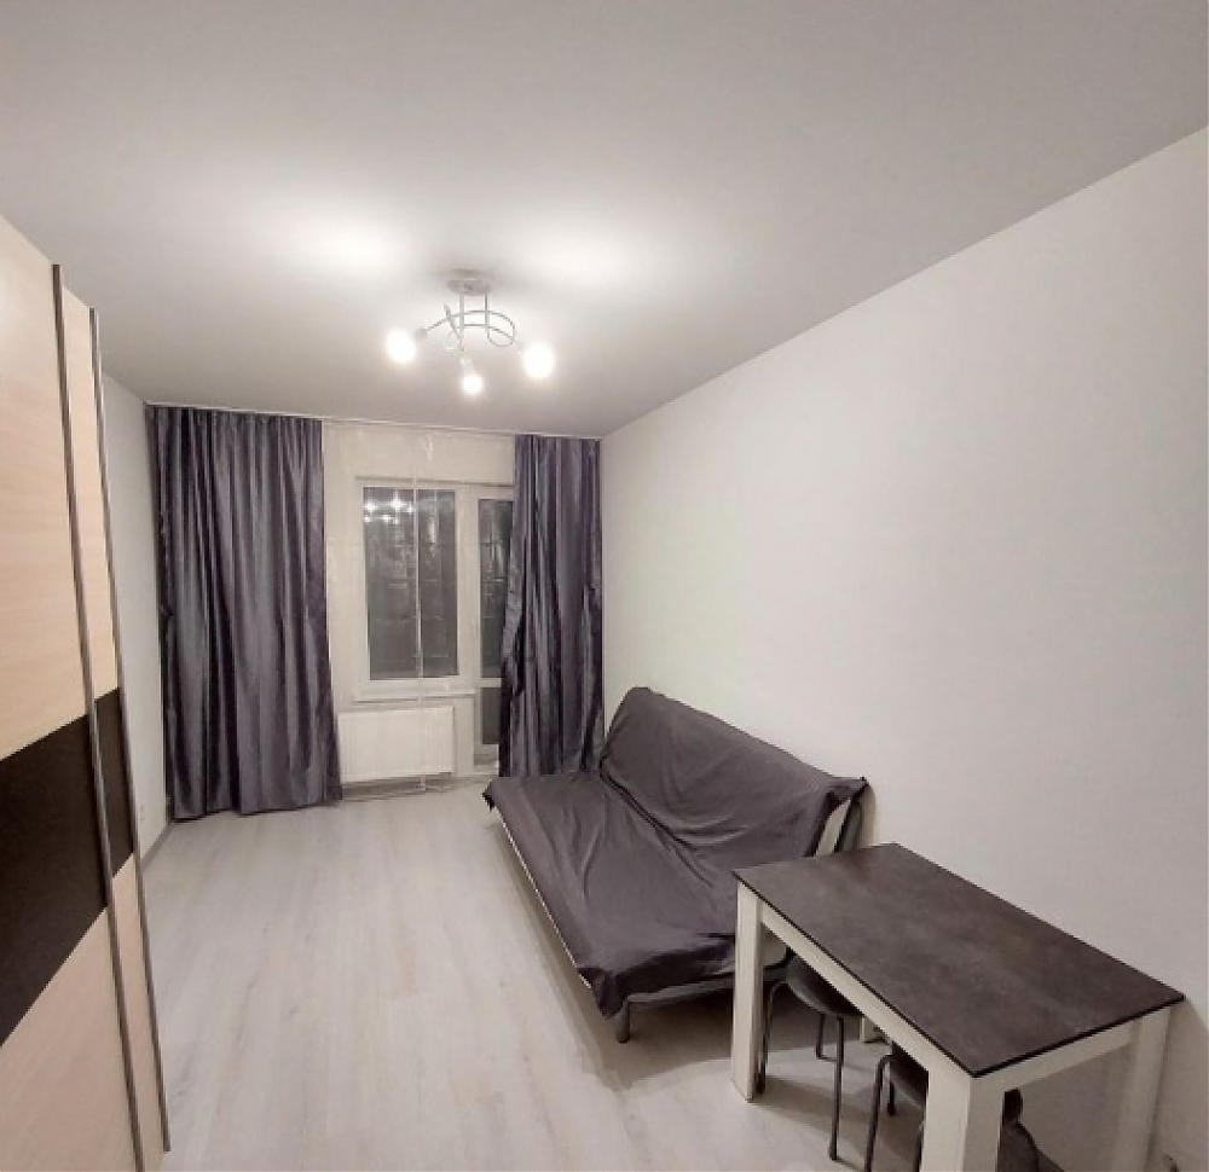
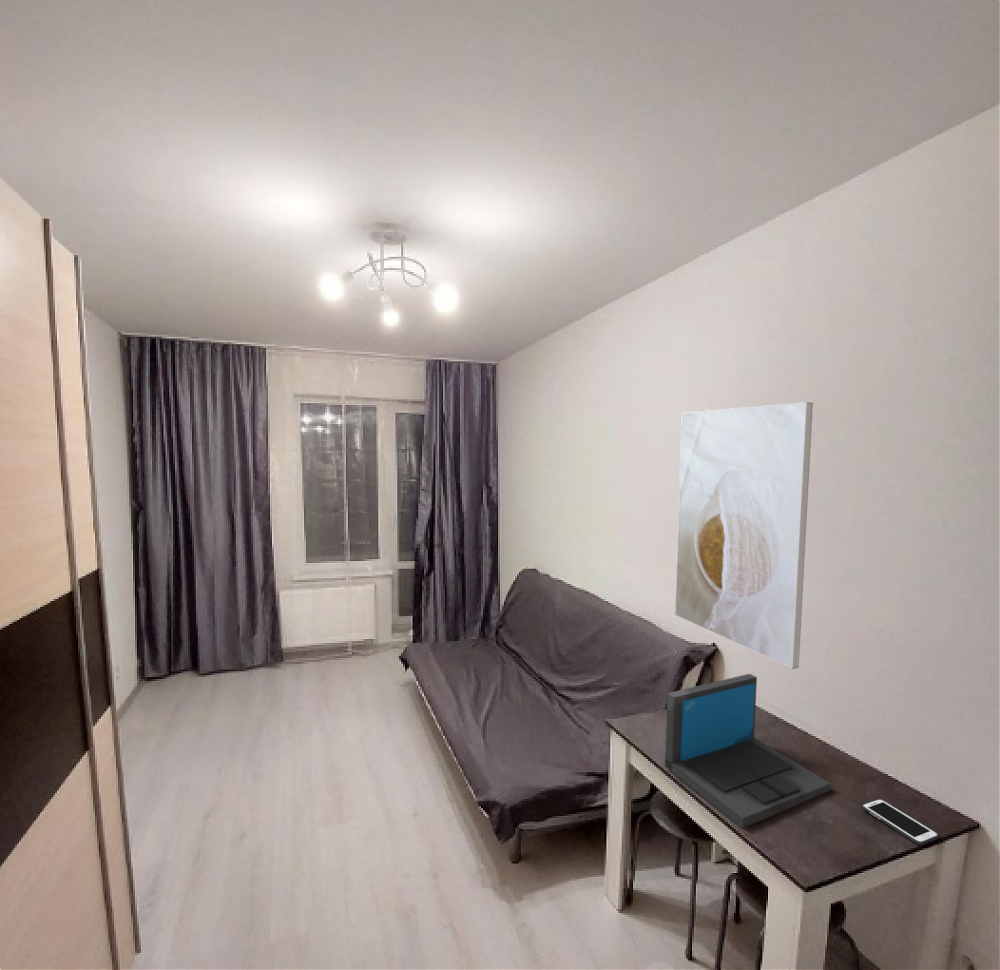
+ laptop (746, 741)
+ cell phone (898, 820)
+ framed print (733, 525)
